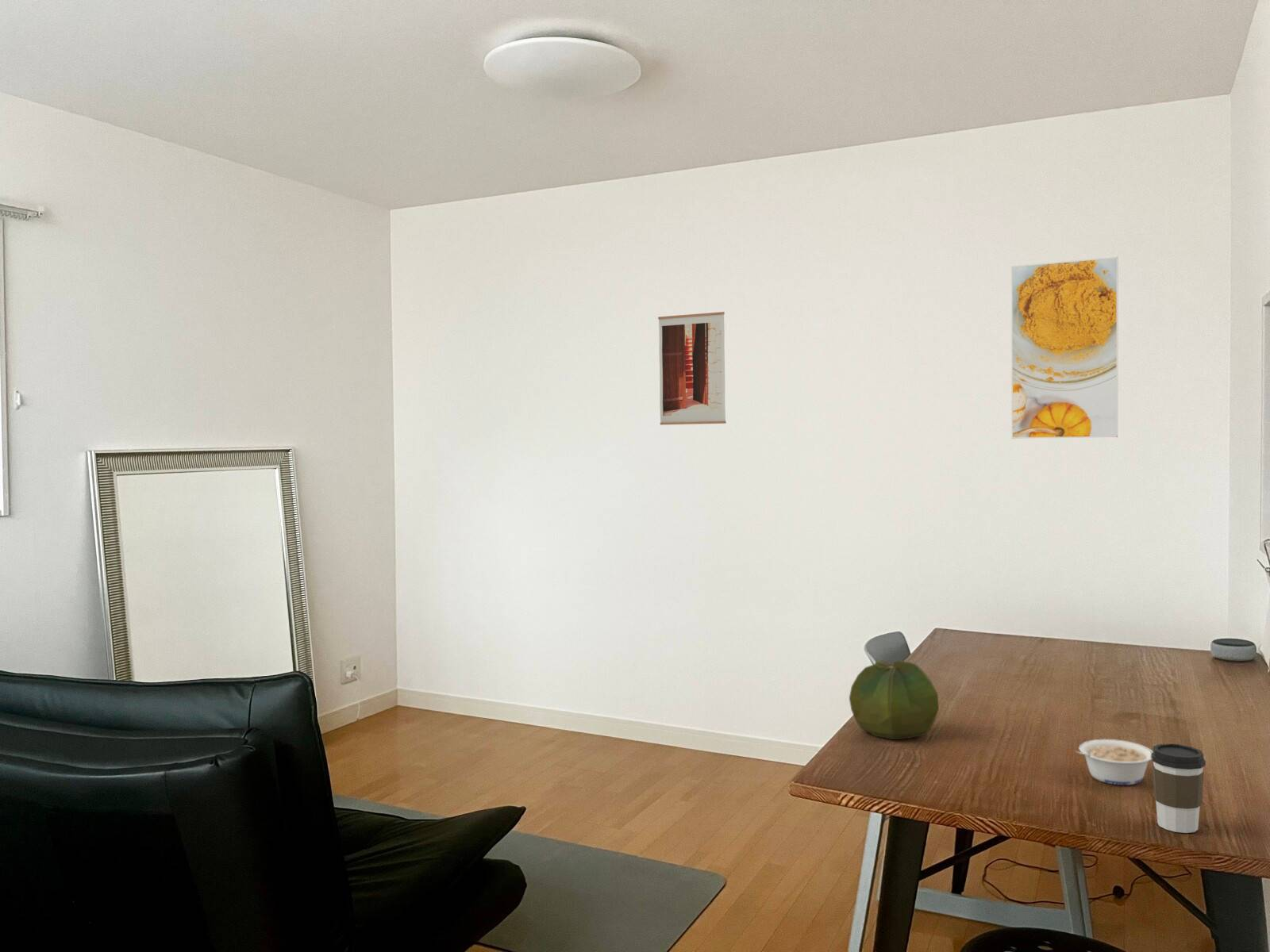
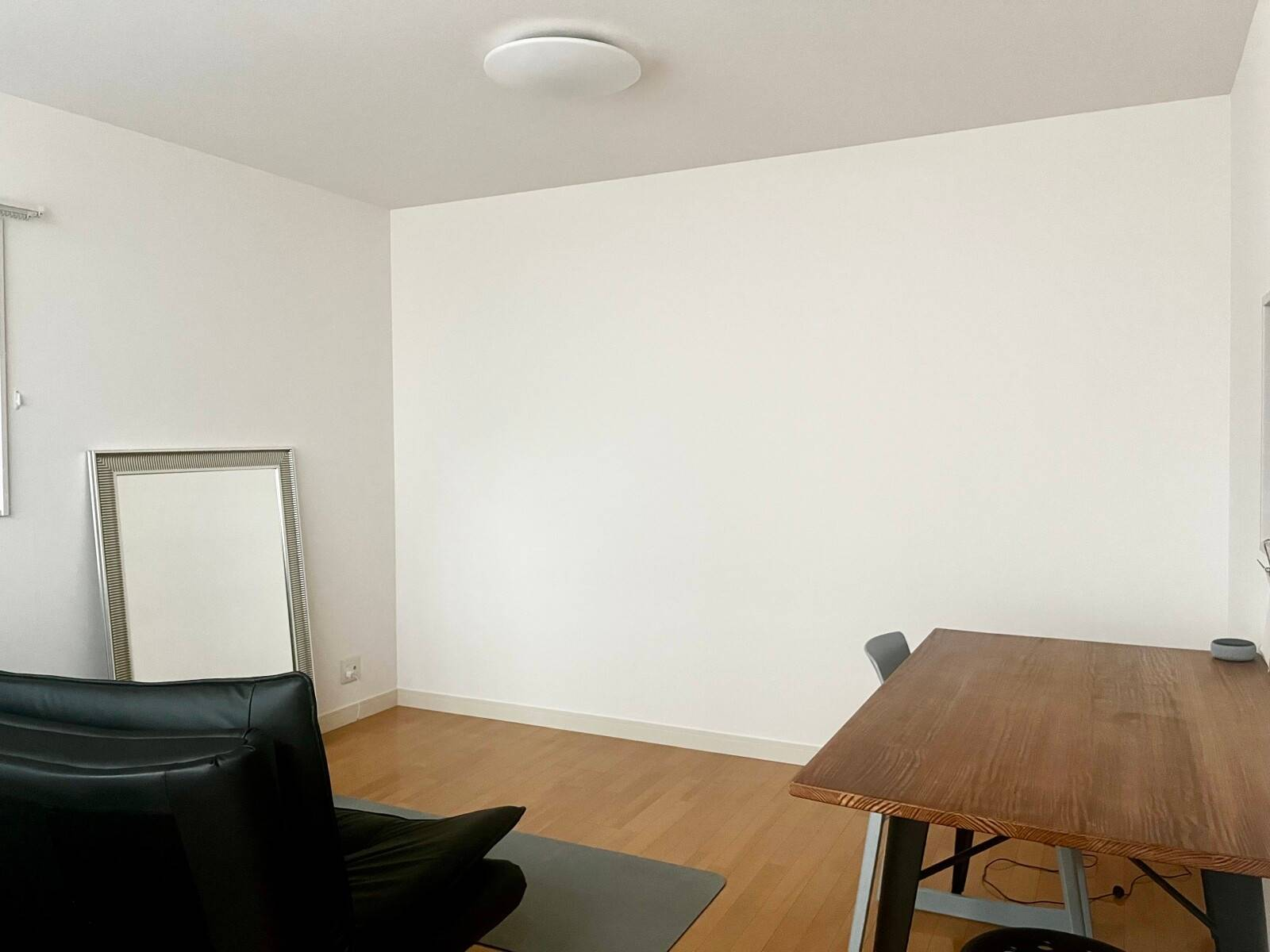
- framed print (1064, 350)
- wall art (691, 369)
- coffee cup (1177, 788)
- legume (1115, 762)
- cabbage (898, 697)
